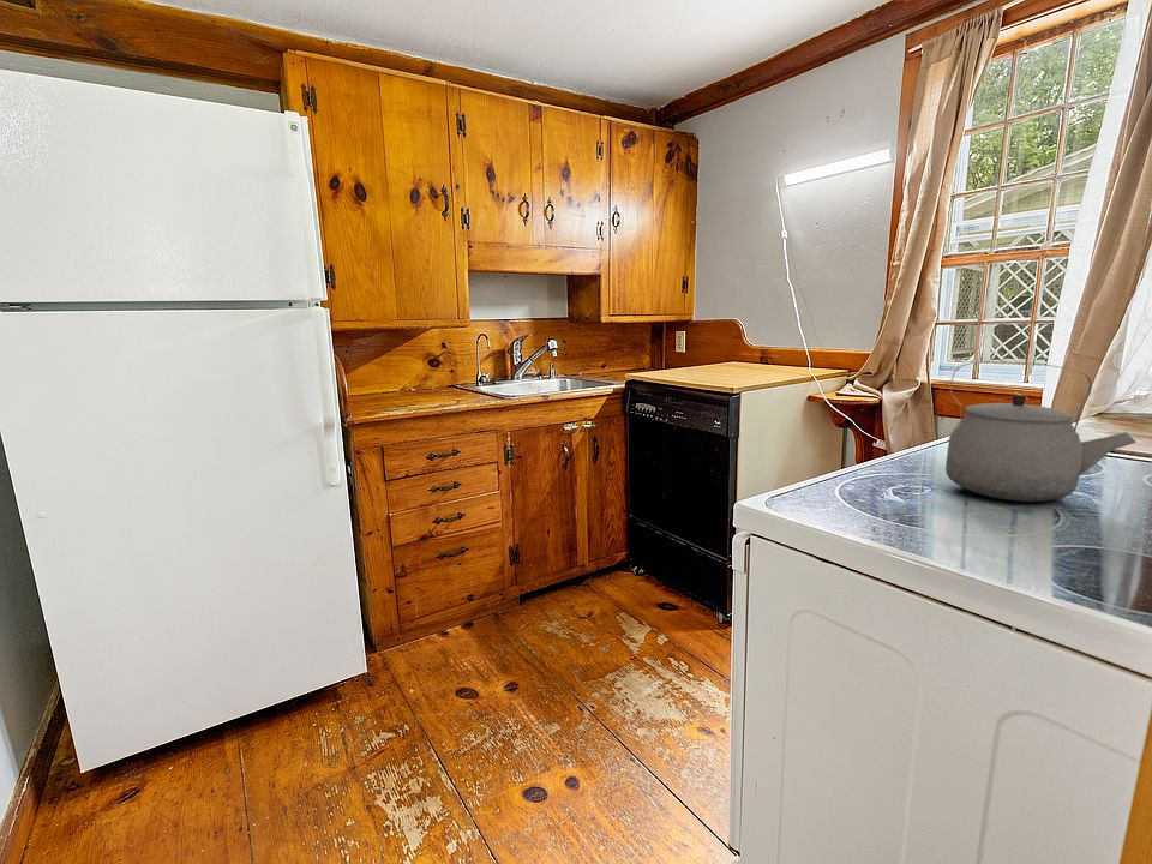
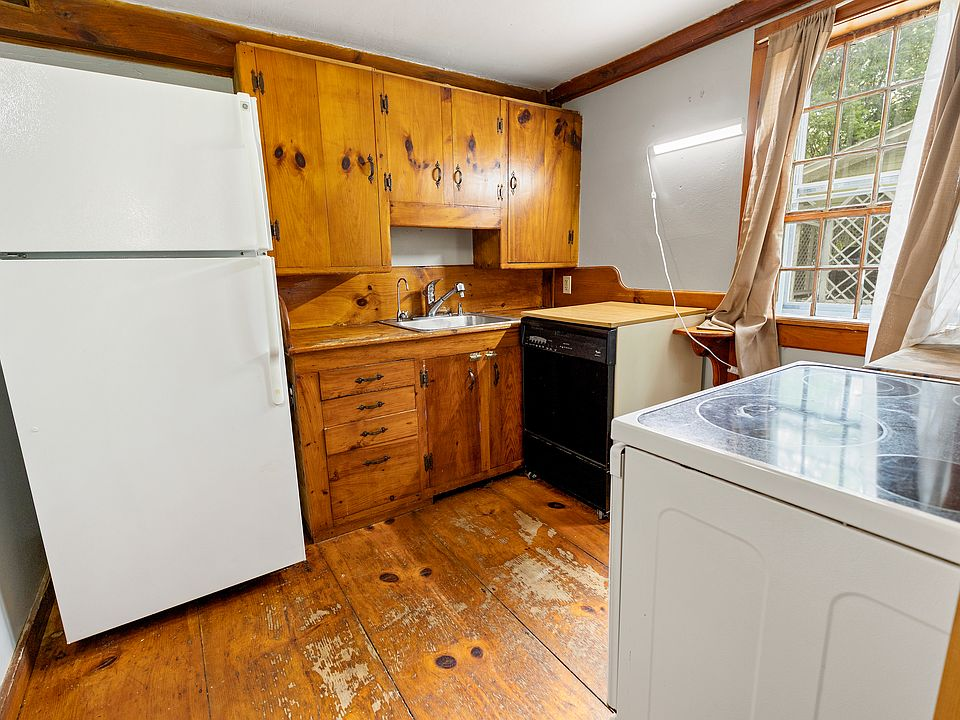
- tea kettle (1034, 430)
